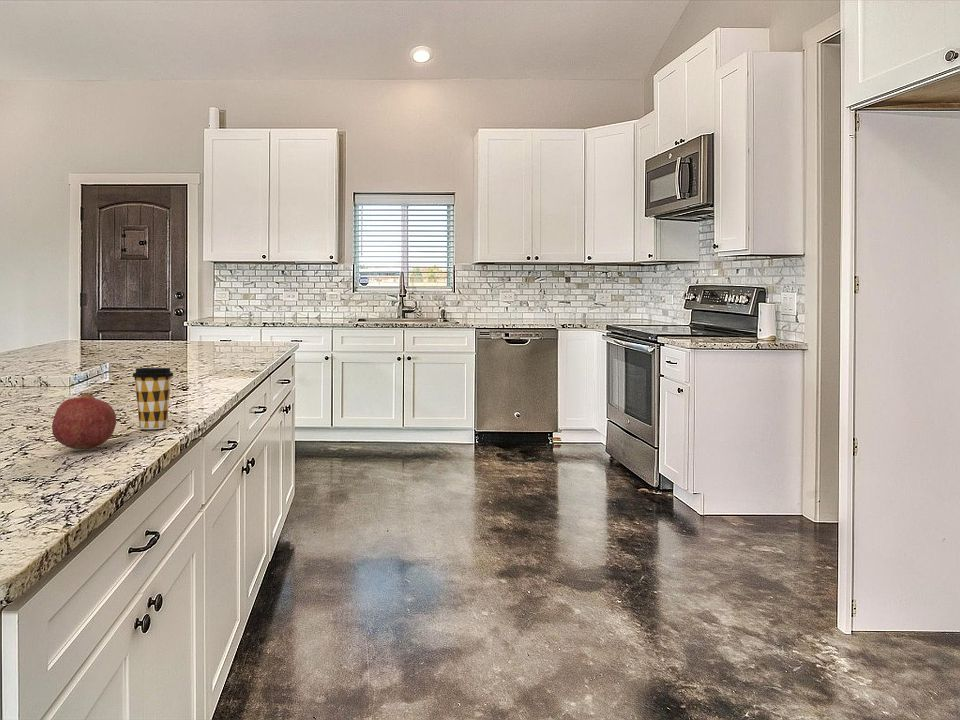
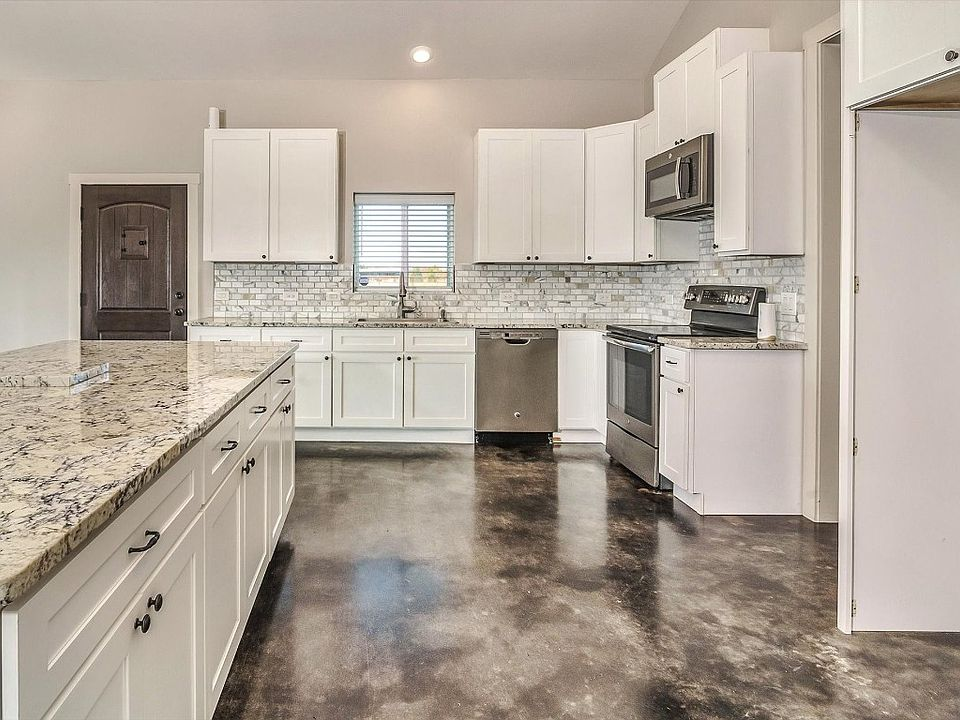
- fruit (84, 420)
- coffee cup (153, 398)
